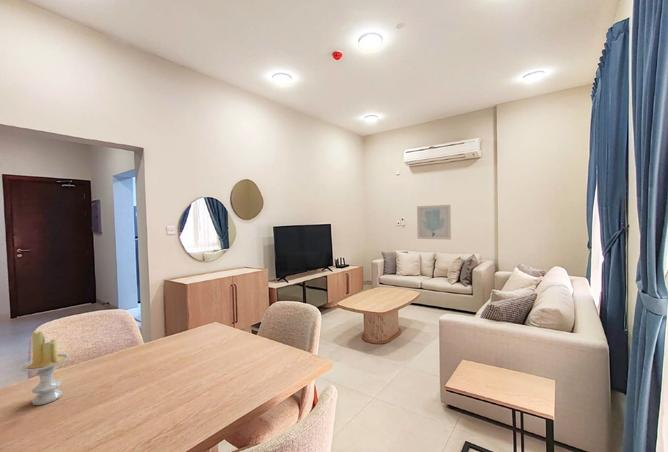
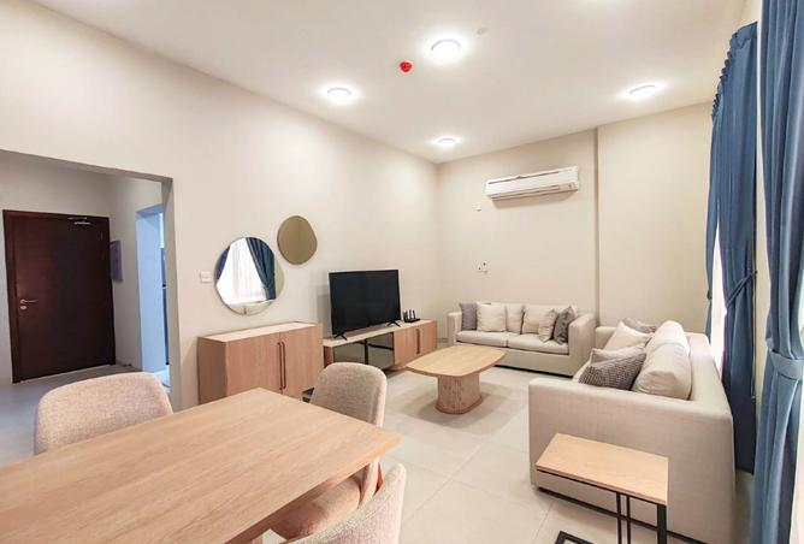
- candle (45, 364)
- wall art (433, 222)
